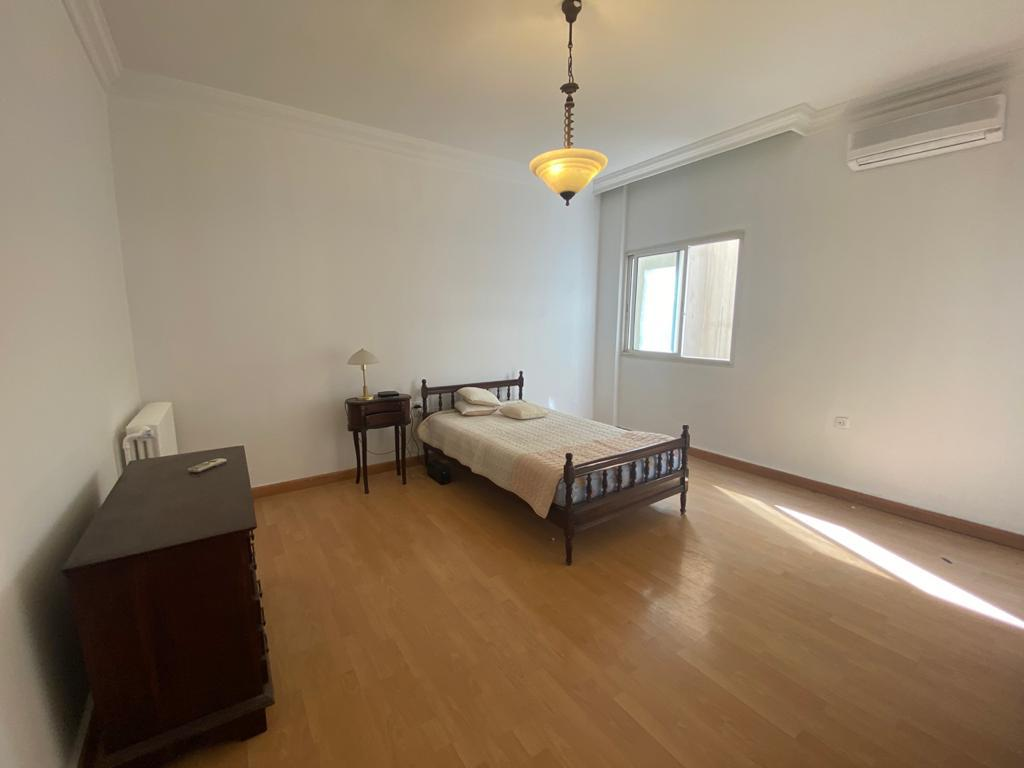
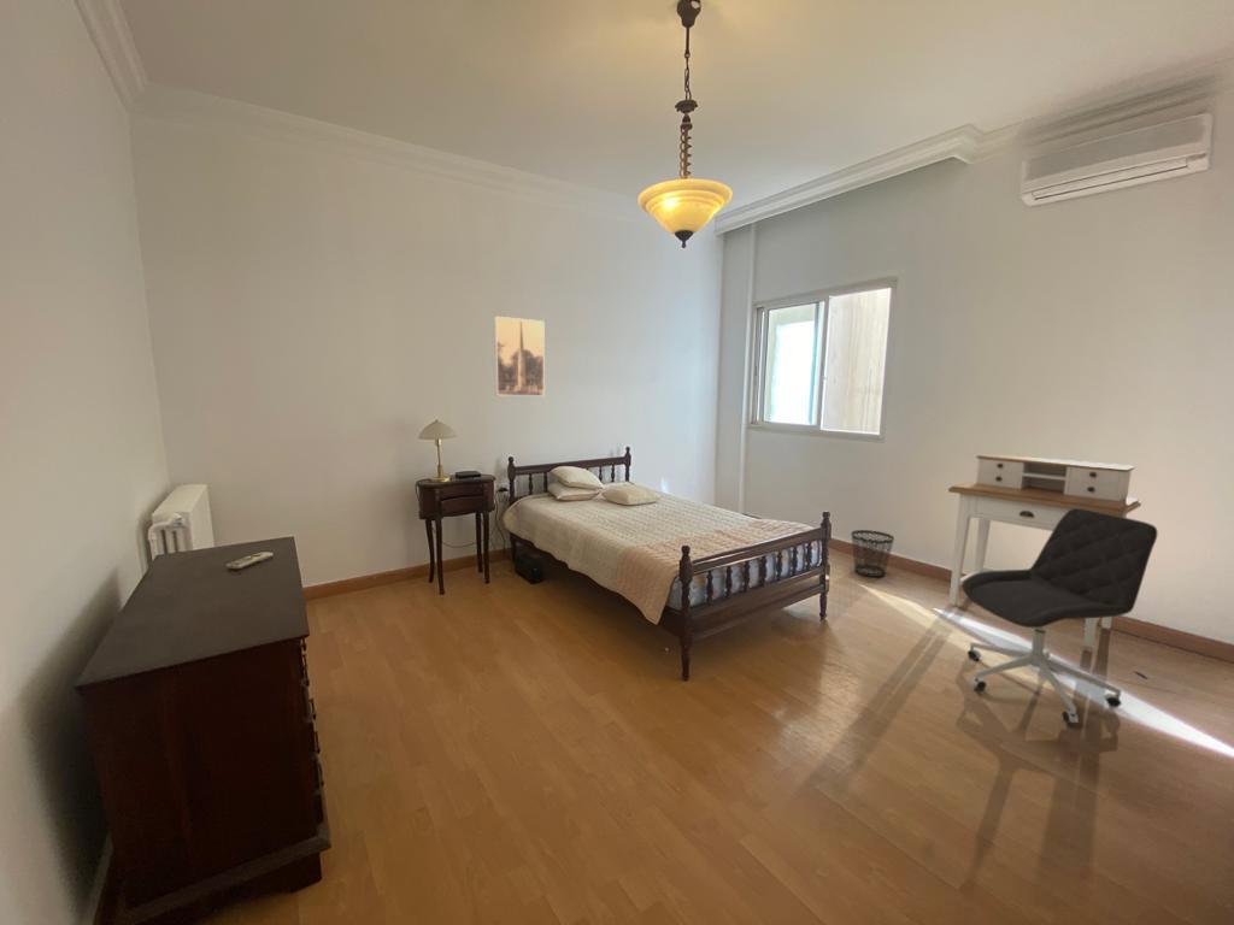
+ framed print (519, 358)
+ office chair (1046, 602)
+ desk (1034, 528)
+ wastebasket (870, 554)
